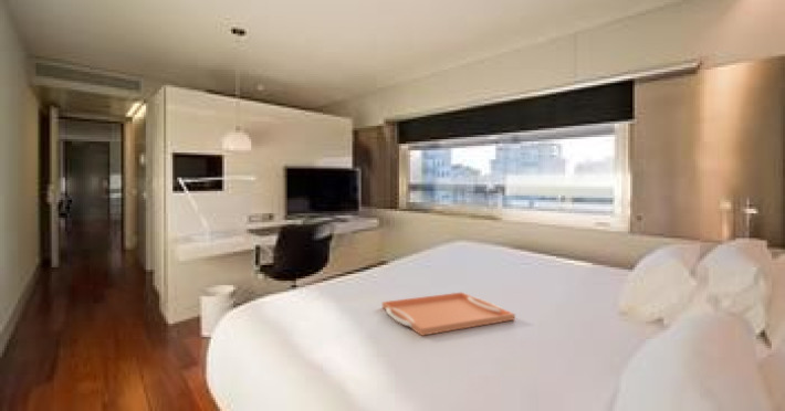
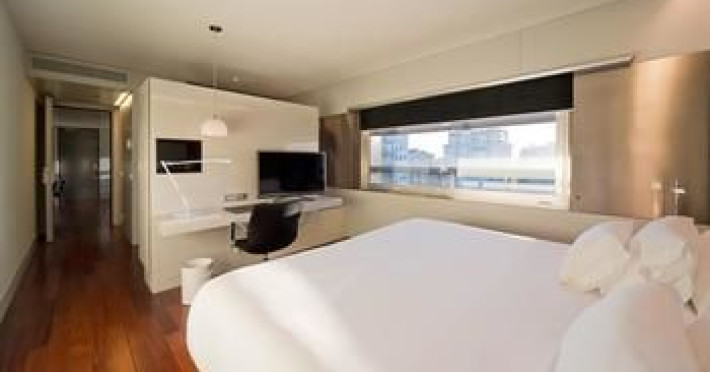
- serving tray (444, 309)
